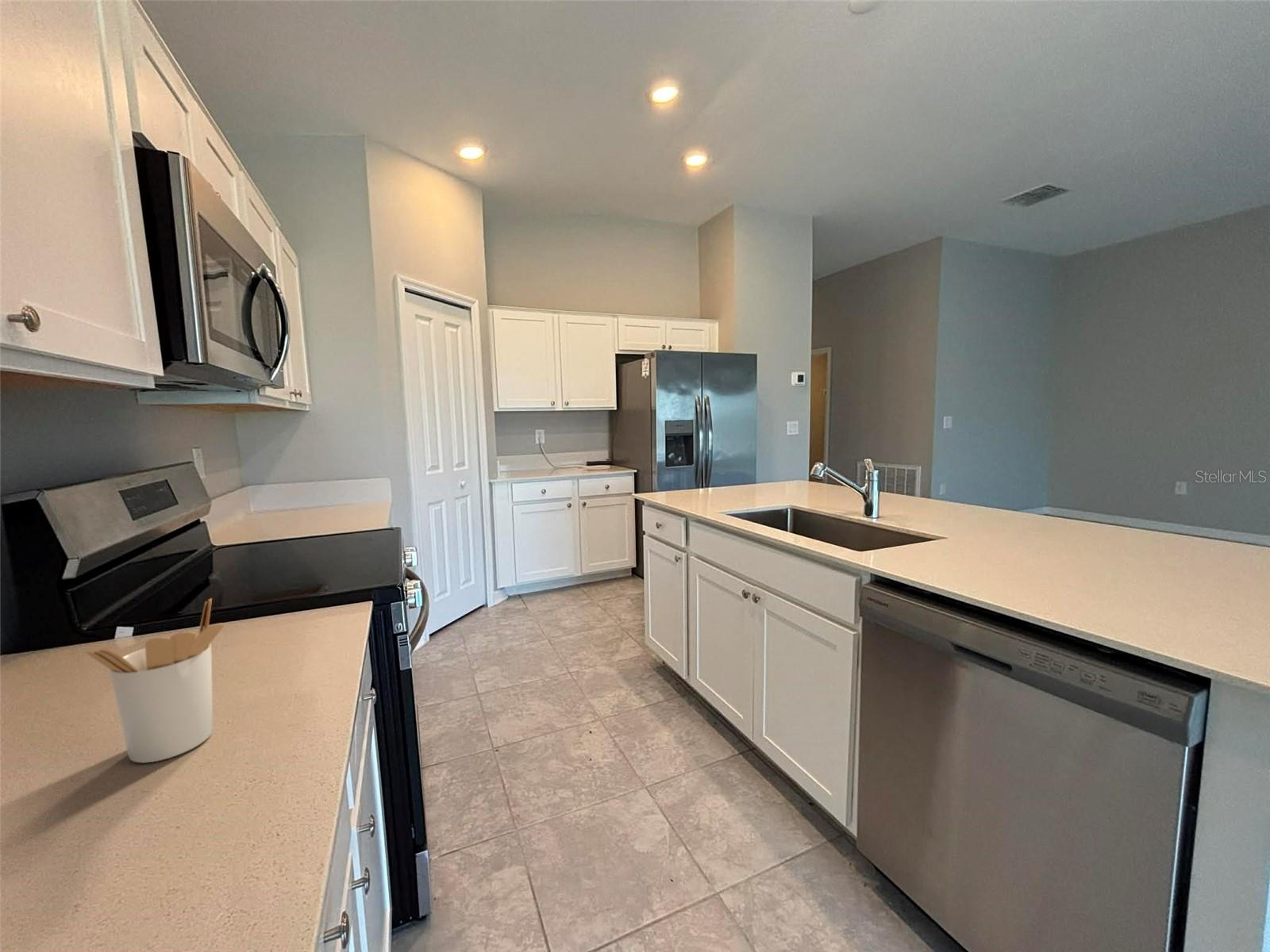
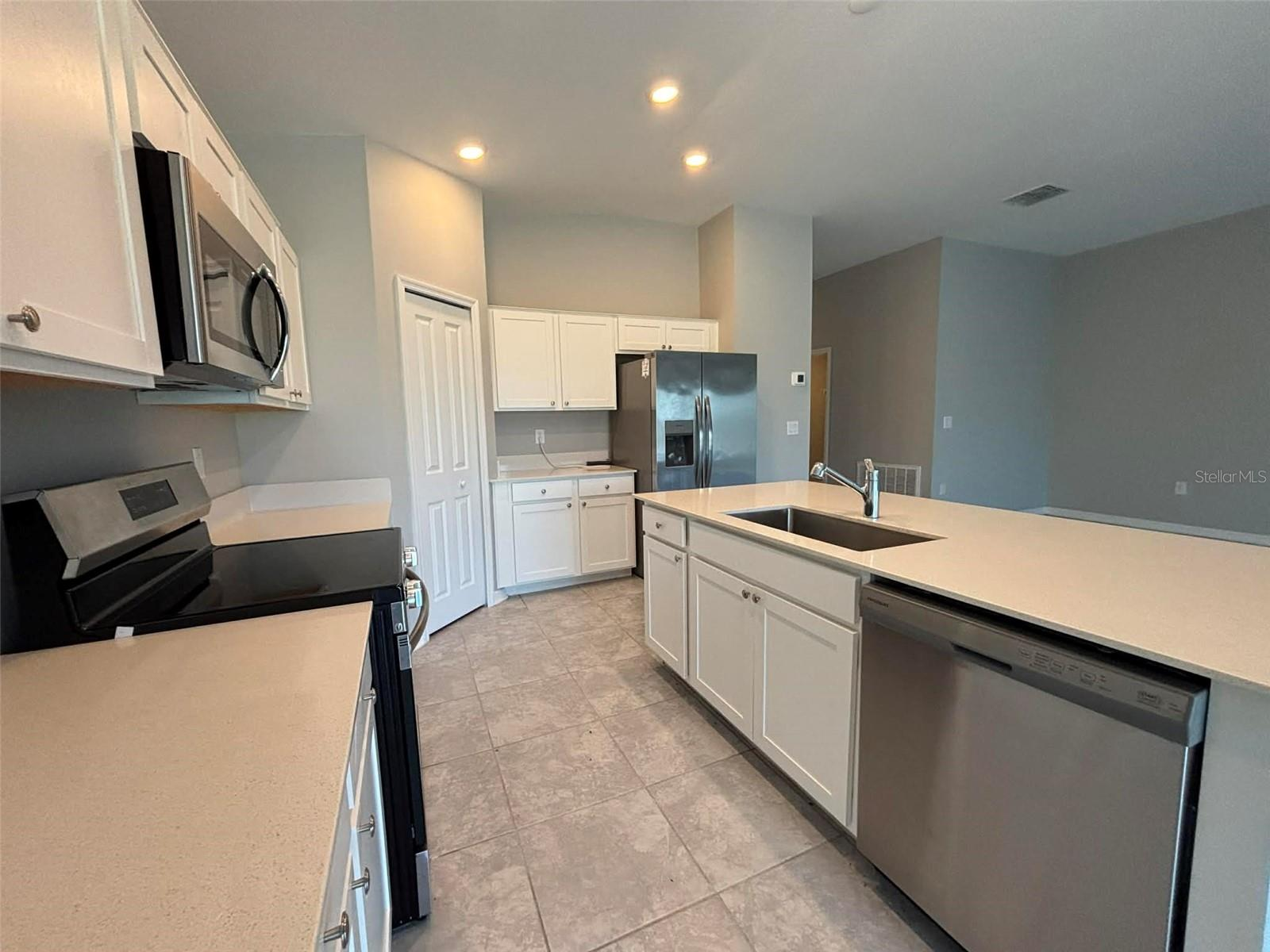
- utensil holder (174, 681)
